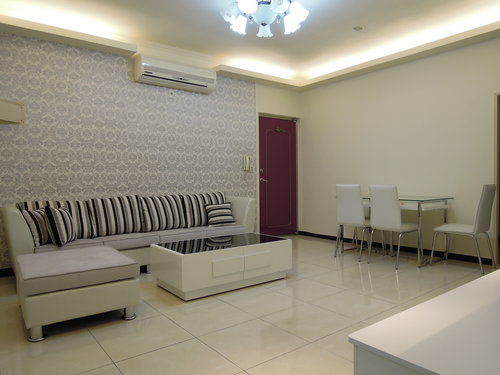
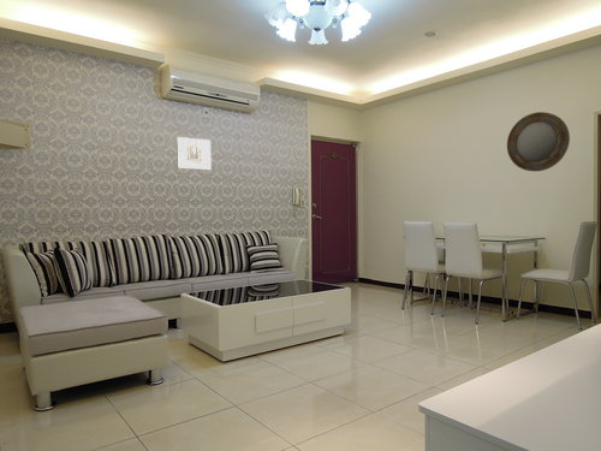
+ wall art (194, 154)
+ home mirror (536, 142)
